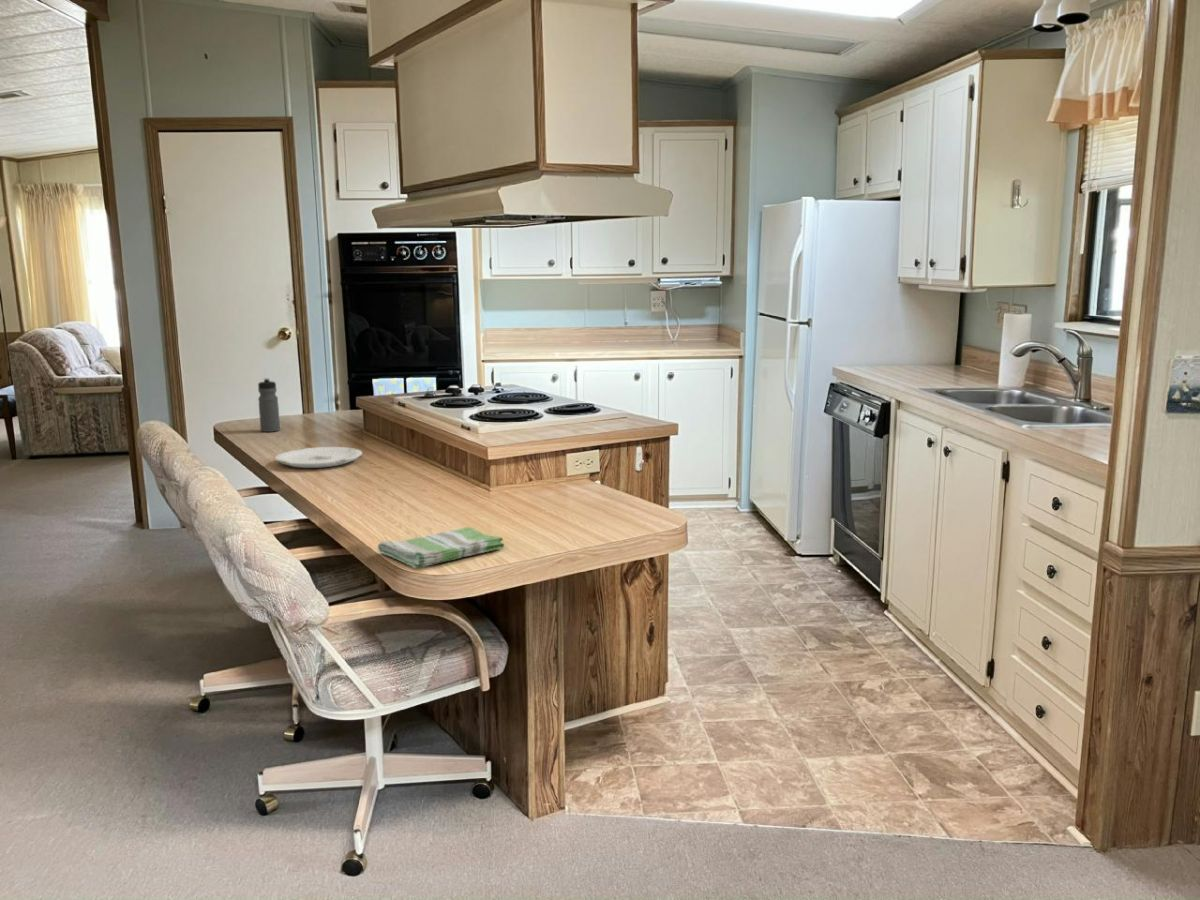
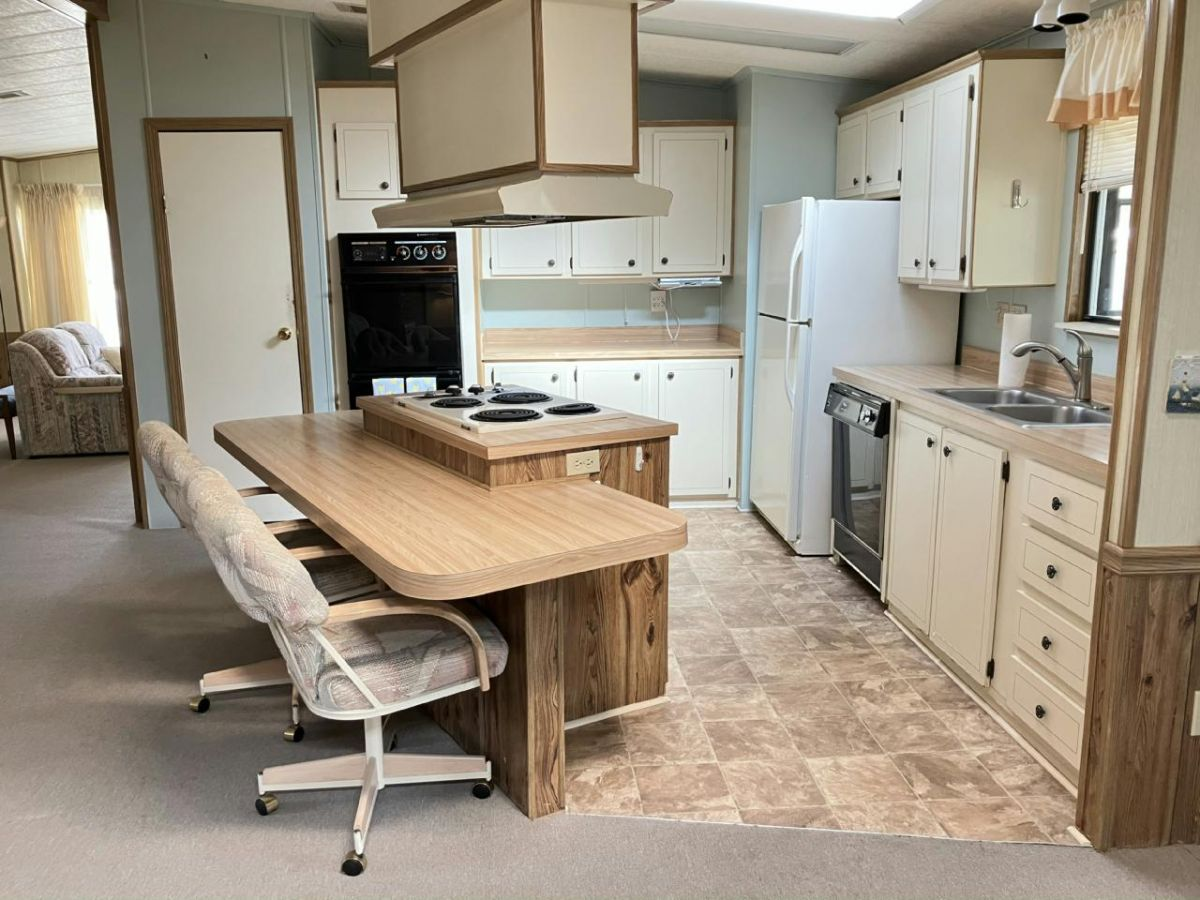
- plate (319, 458)
- water bottle (268, 404)
- dish towel (441, 543)
